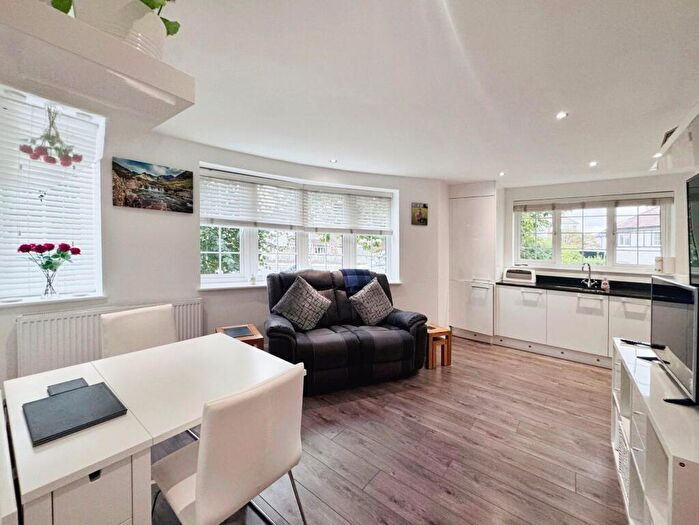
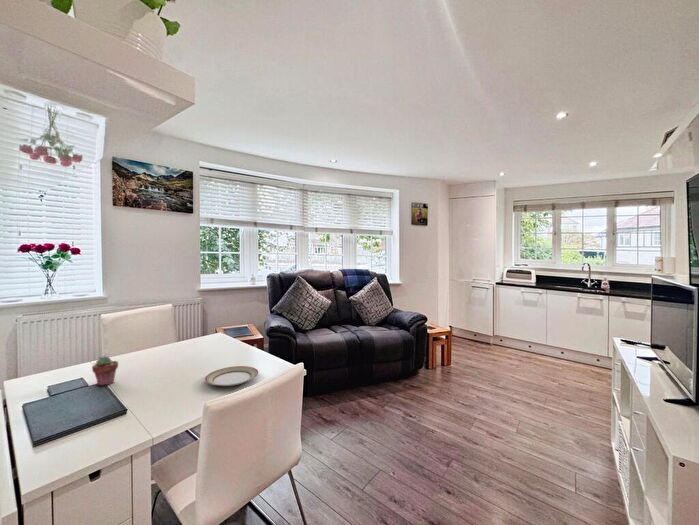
+ plate (232, 377)
+ potted succulent (105, 369)
